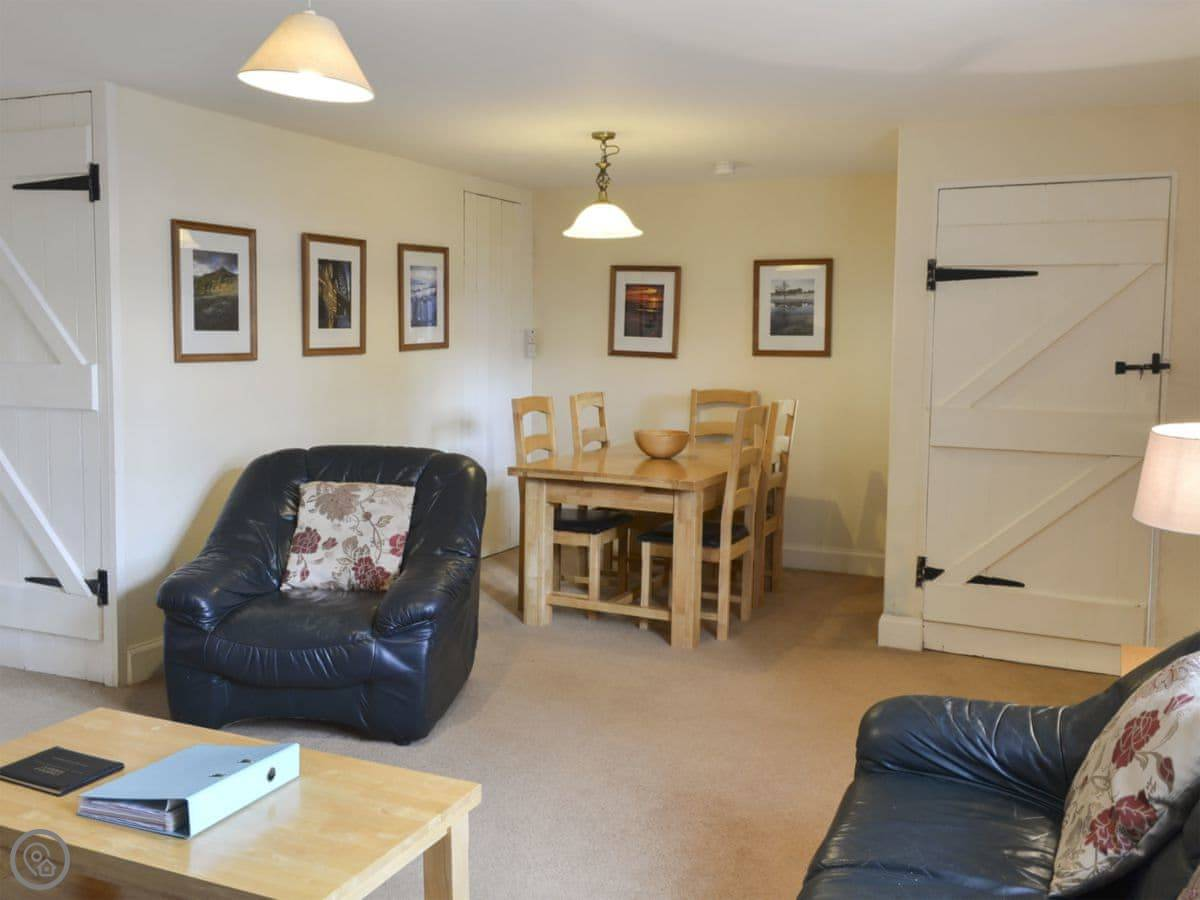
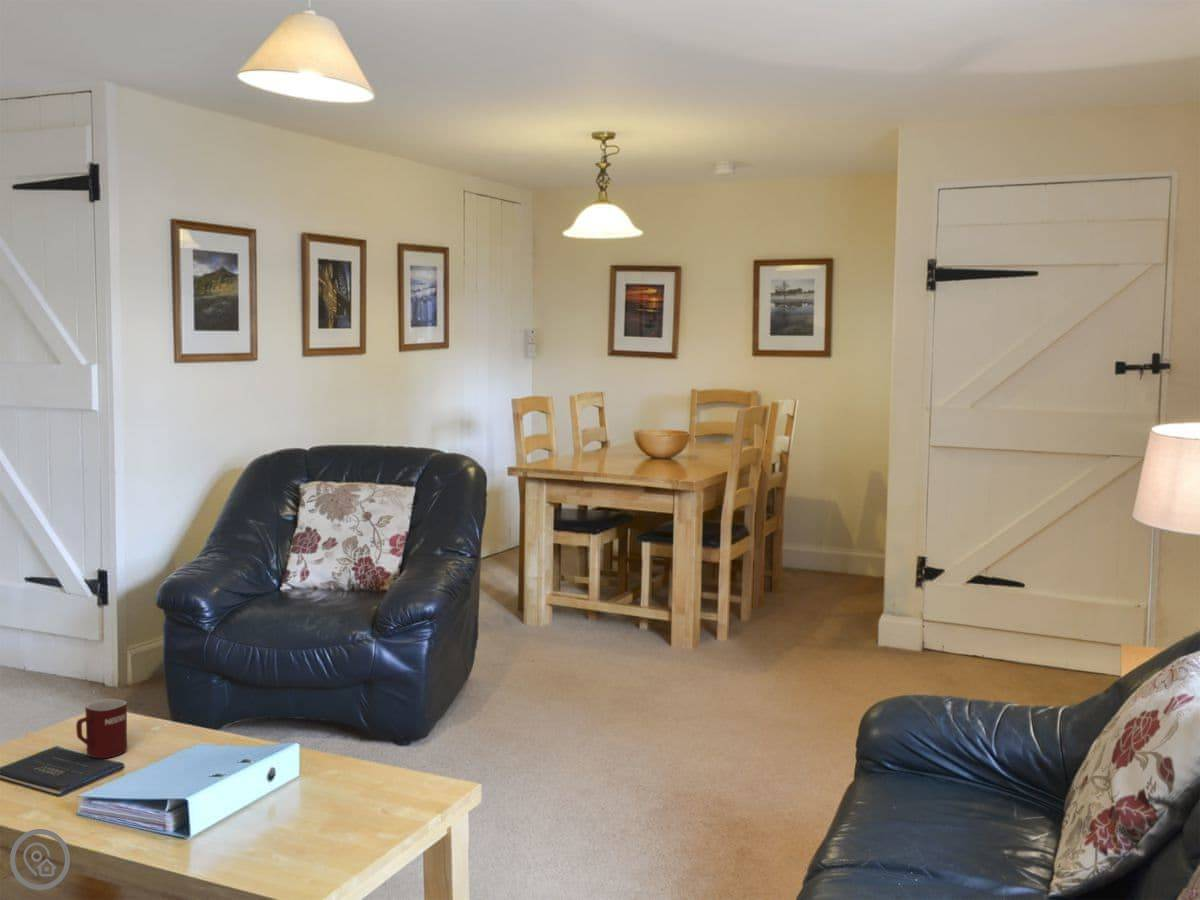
+ mug (99, 730)
